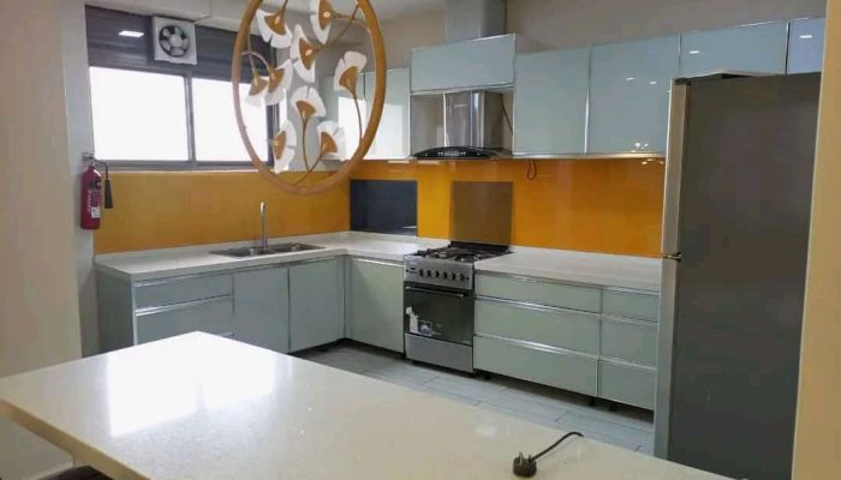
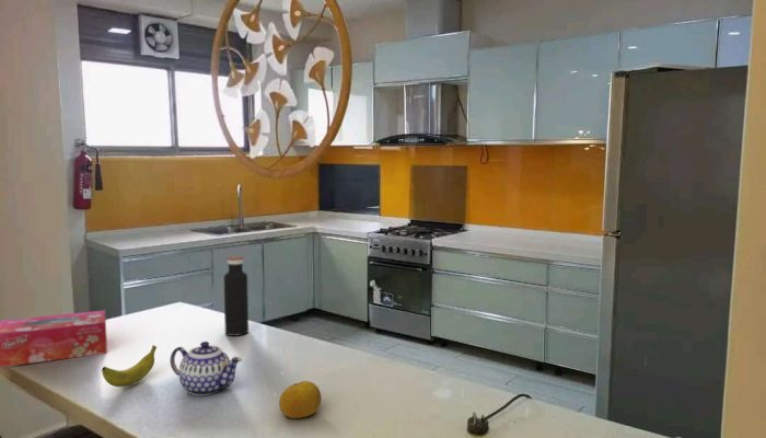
+ banana (130, 369)
+ tissue box (54, 336)
+ fruit (300, 399)
+ water bottle (235, 295)
+ teapot (205, 365)
